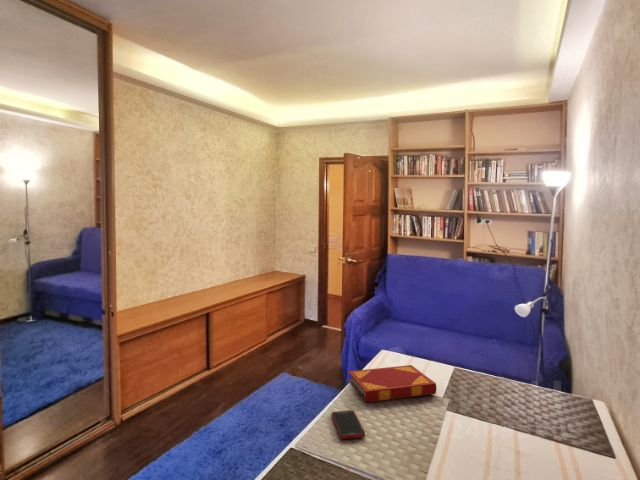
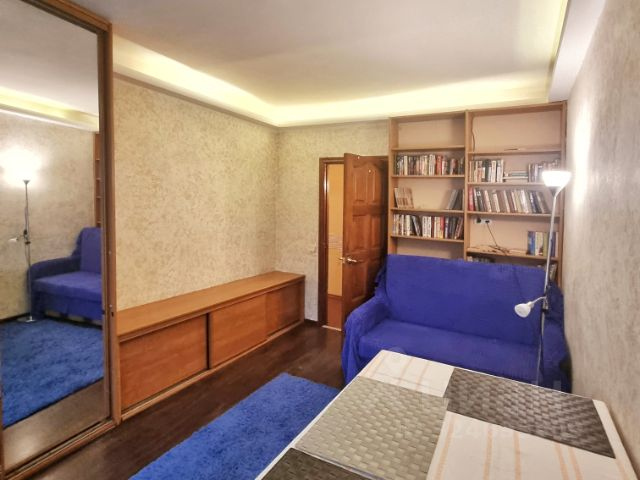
- hardback book (390, 382)
- cell phone (347, 424)
